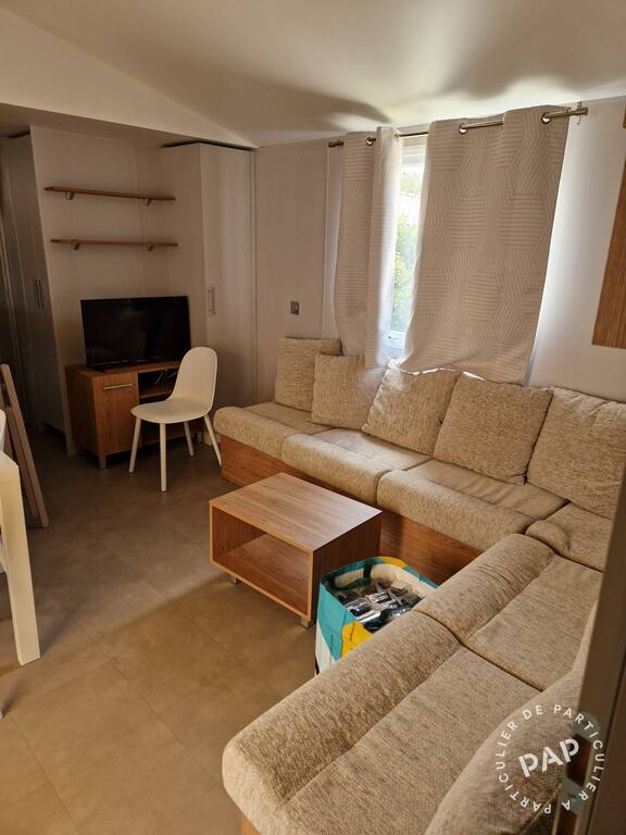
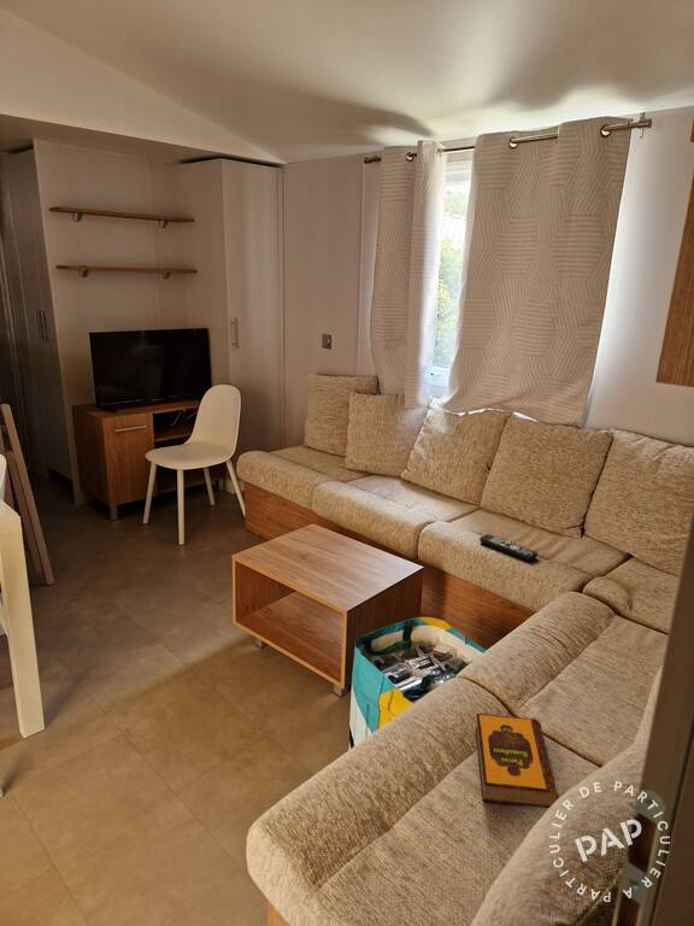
+ remote control (507, 546)
+ hardback book (514, 757)
